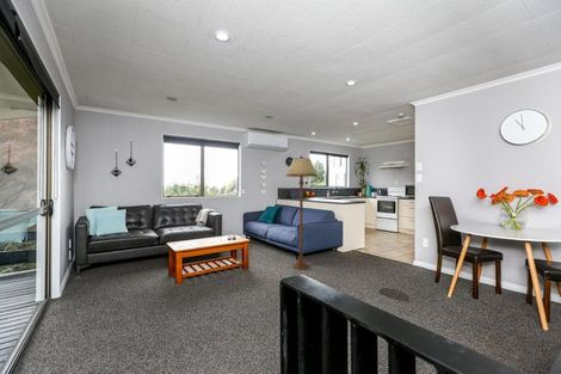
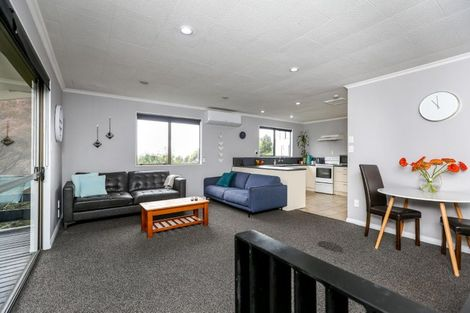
- floor lamp (301, 211)
